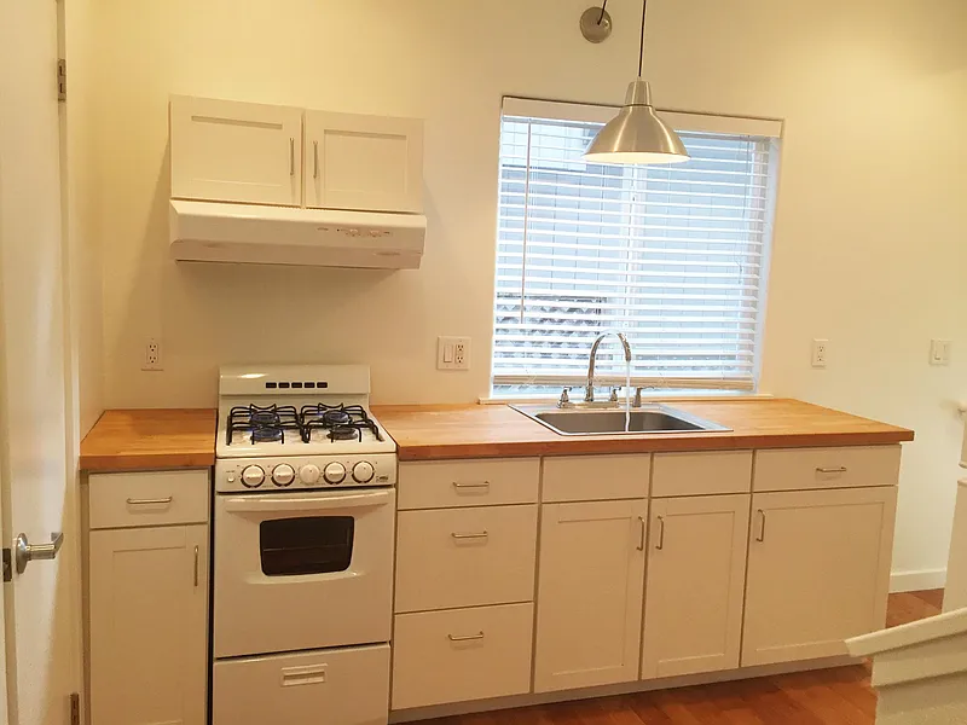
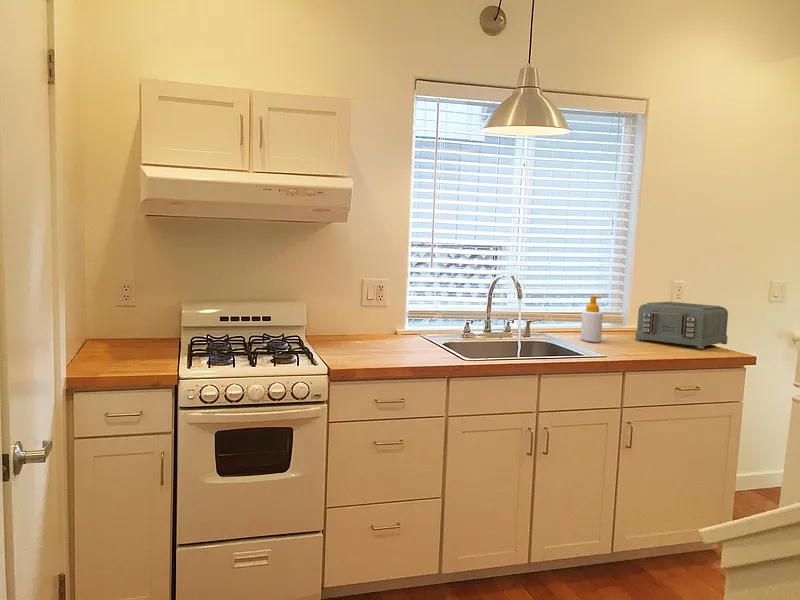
+ soap bottle (592, 318)
+ toaster (680, 323)
